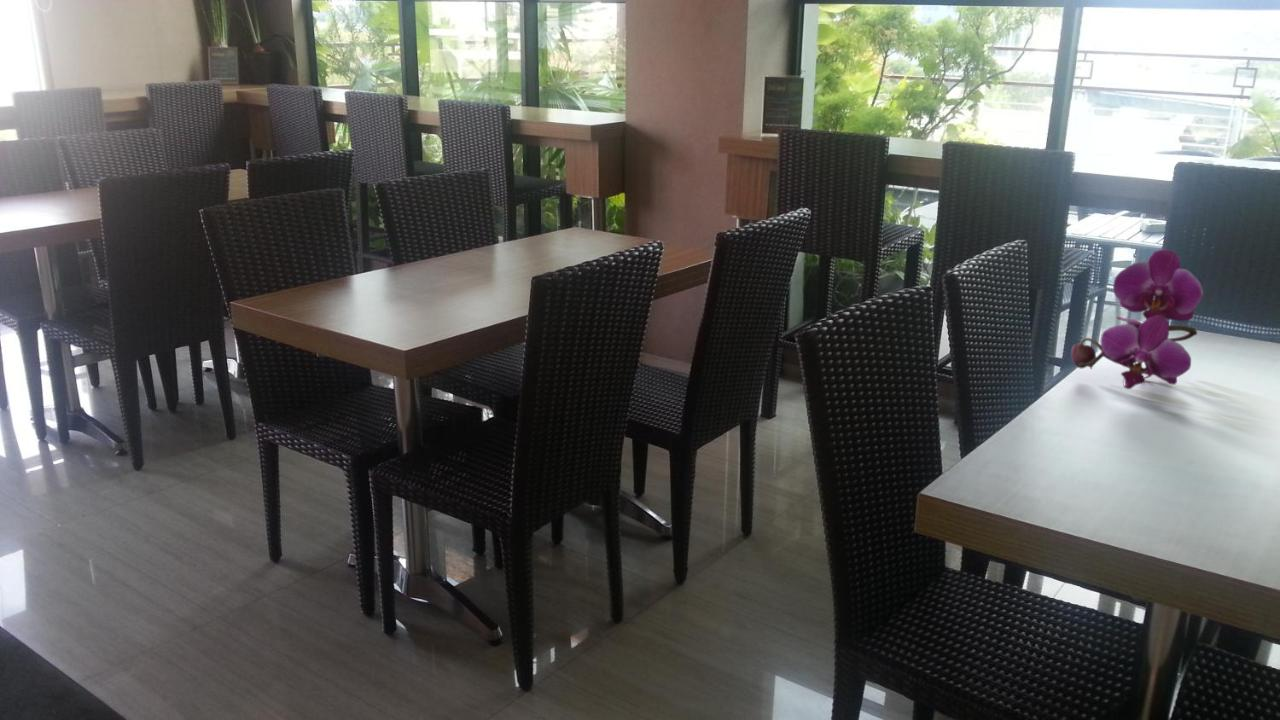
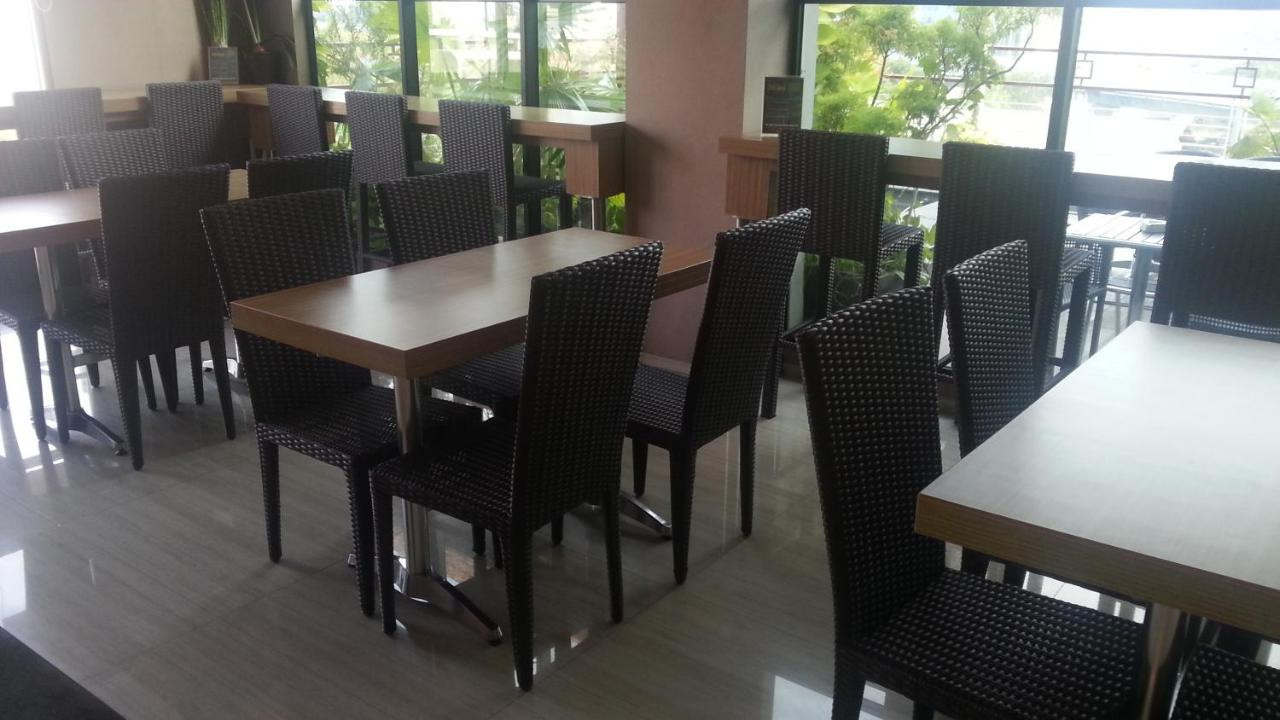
- flower (1145, 317)
